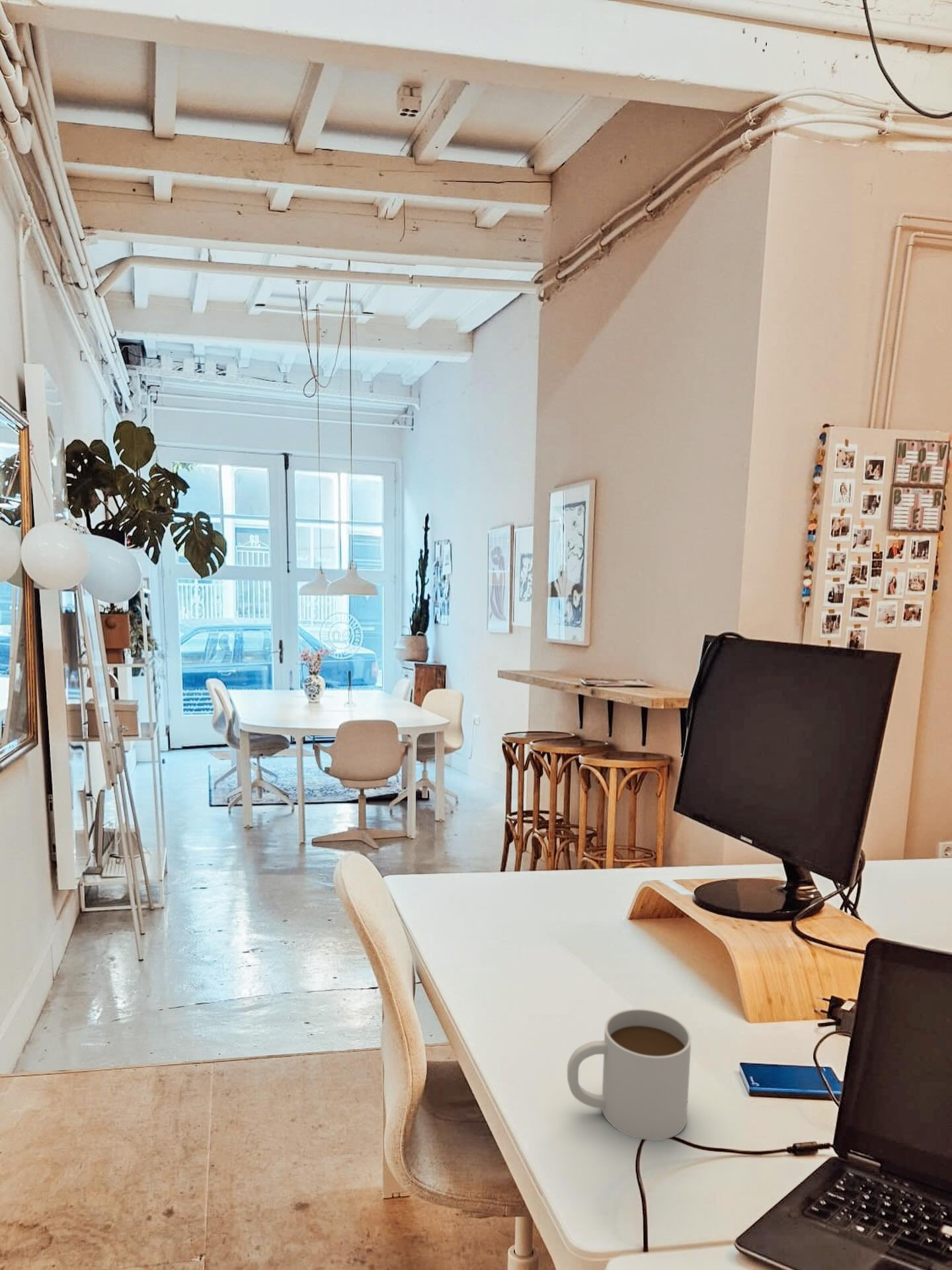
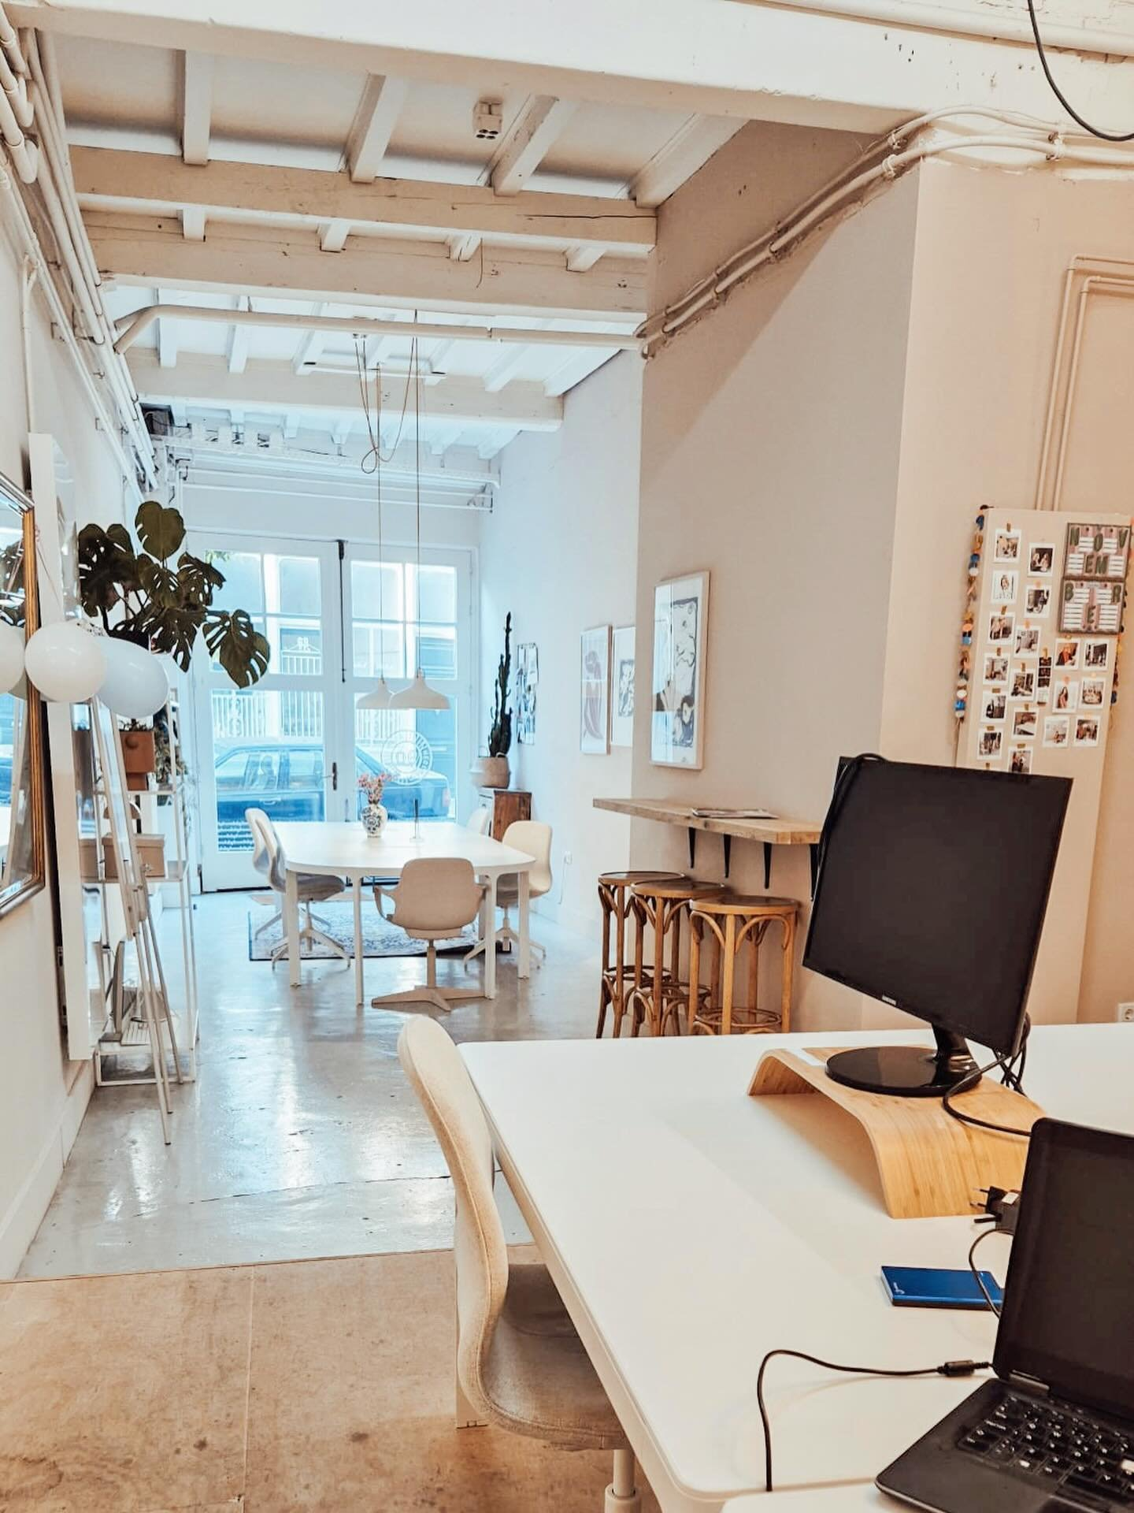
- mug (627, 1072)
